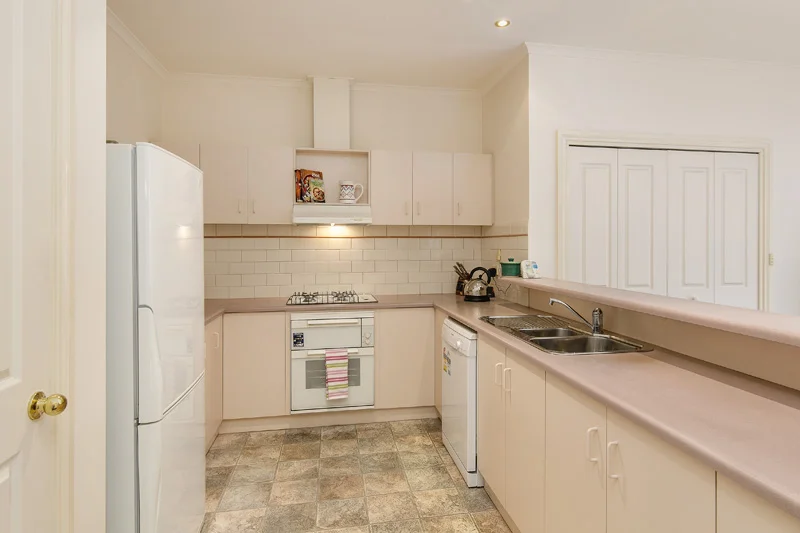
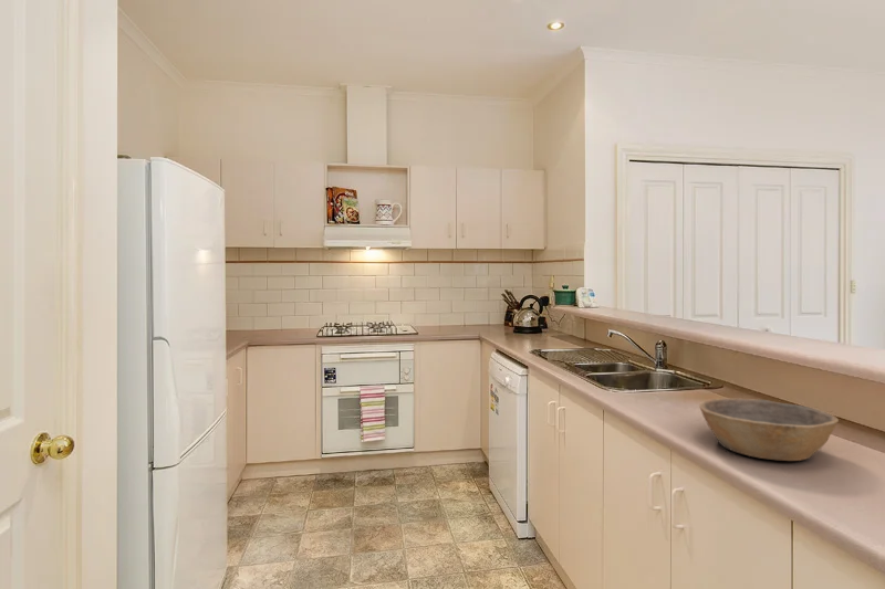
+ bowl (763, 429)
